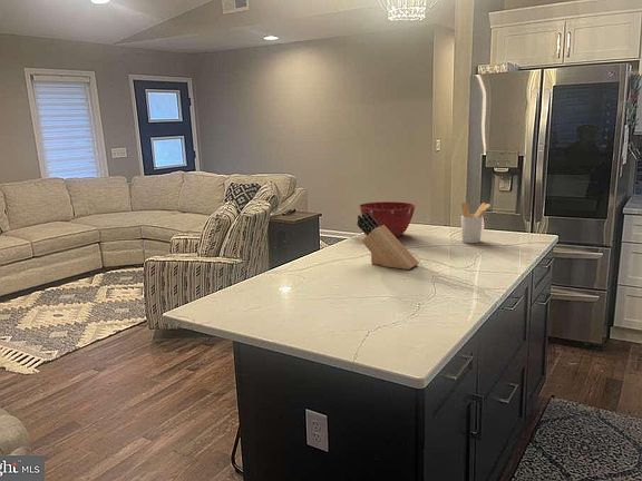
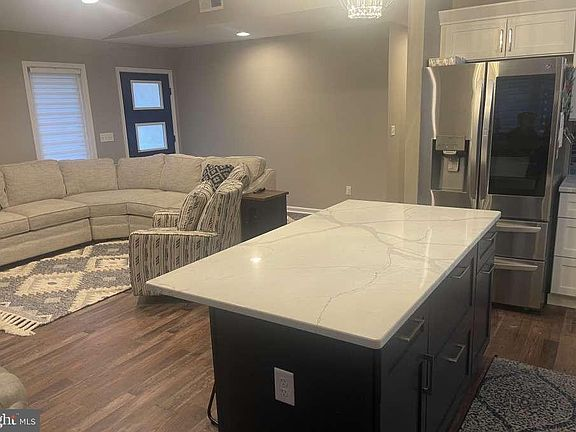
- knife block (386, 239)
- mixing bowl (387, 219)
- utensil holder (475, 222)
